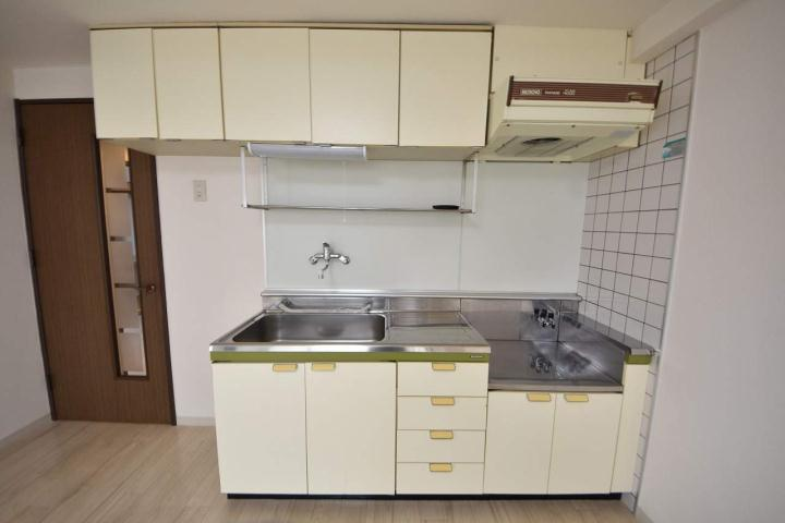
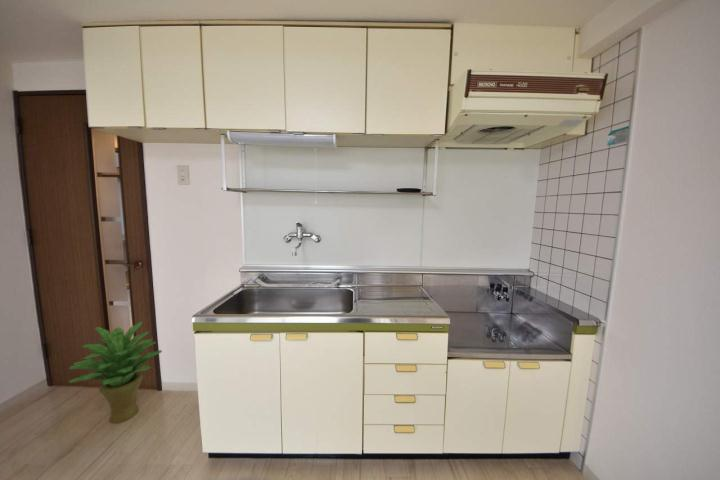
+ potted plant (122, 370)
